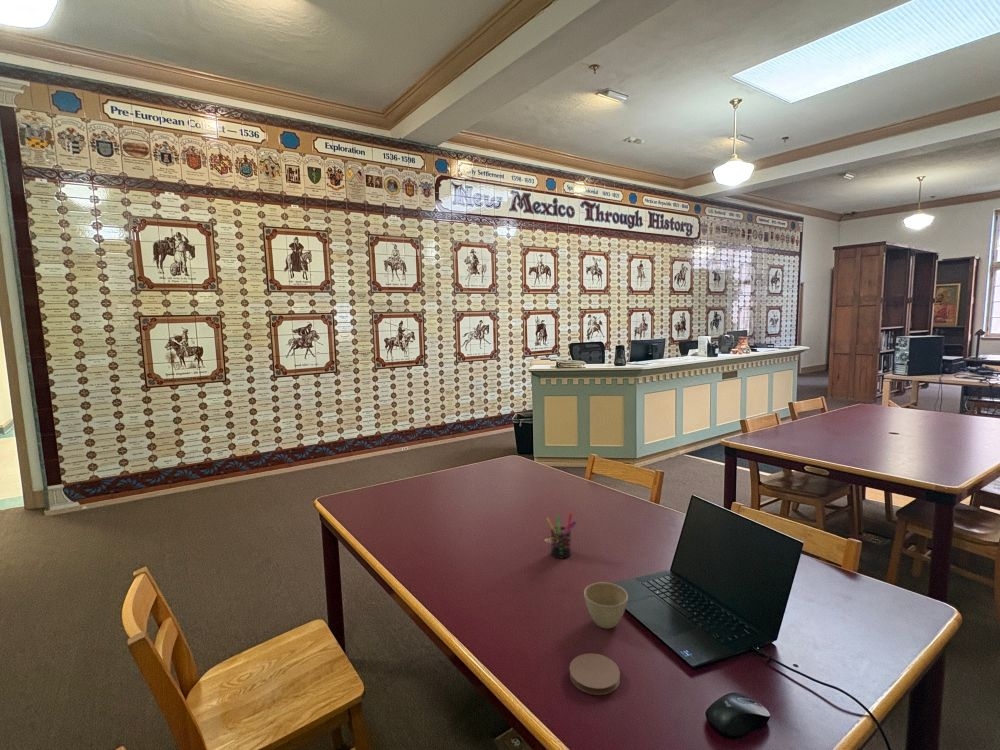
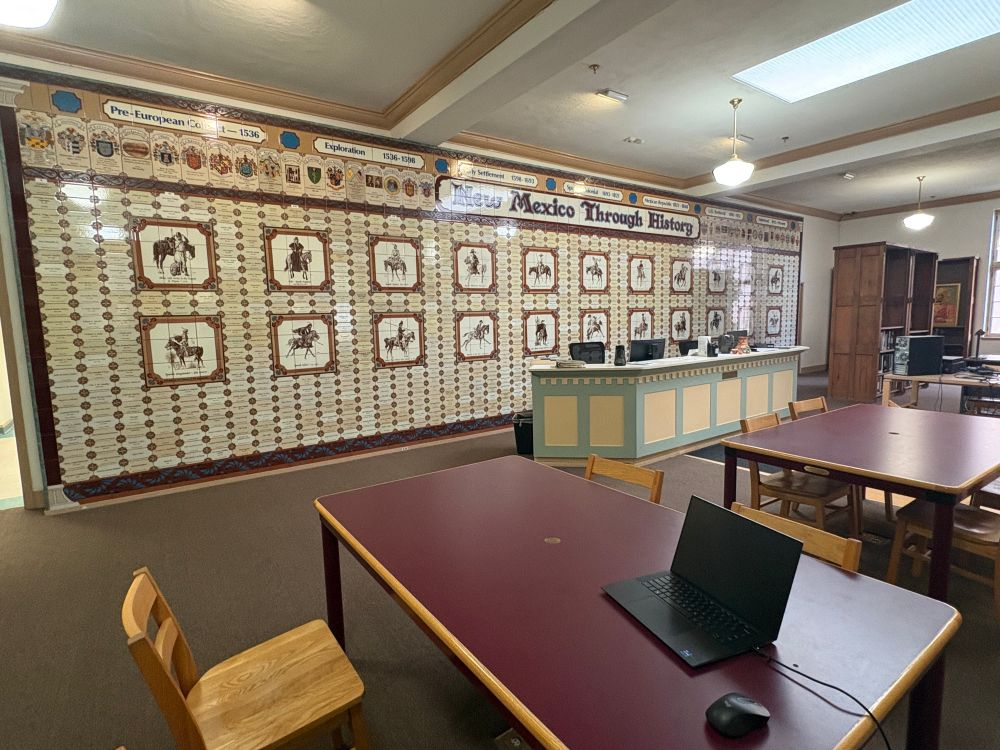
- pen holder (561, 532)
- flower pot (605, 607)
- coaster (594, 673)
